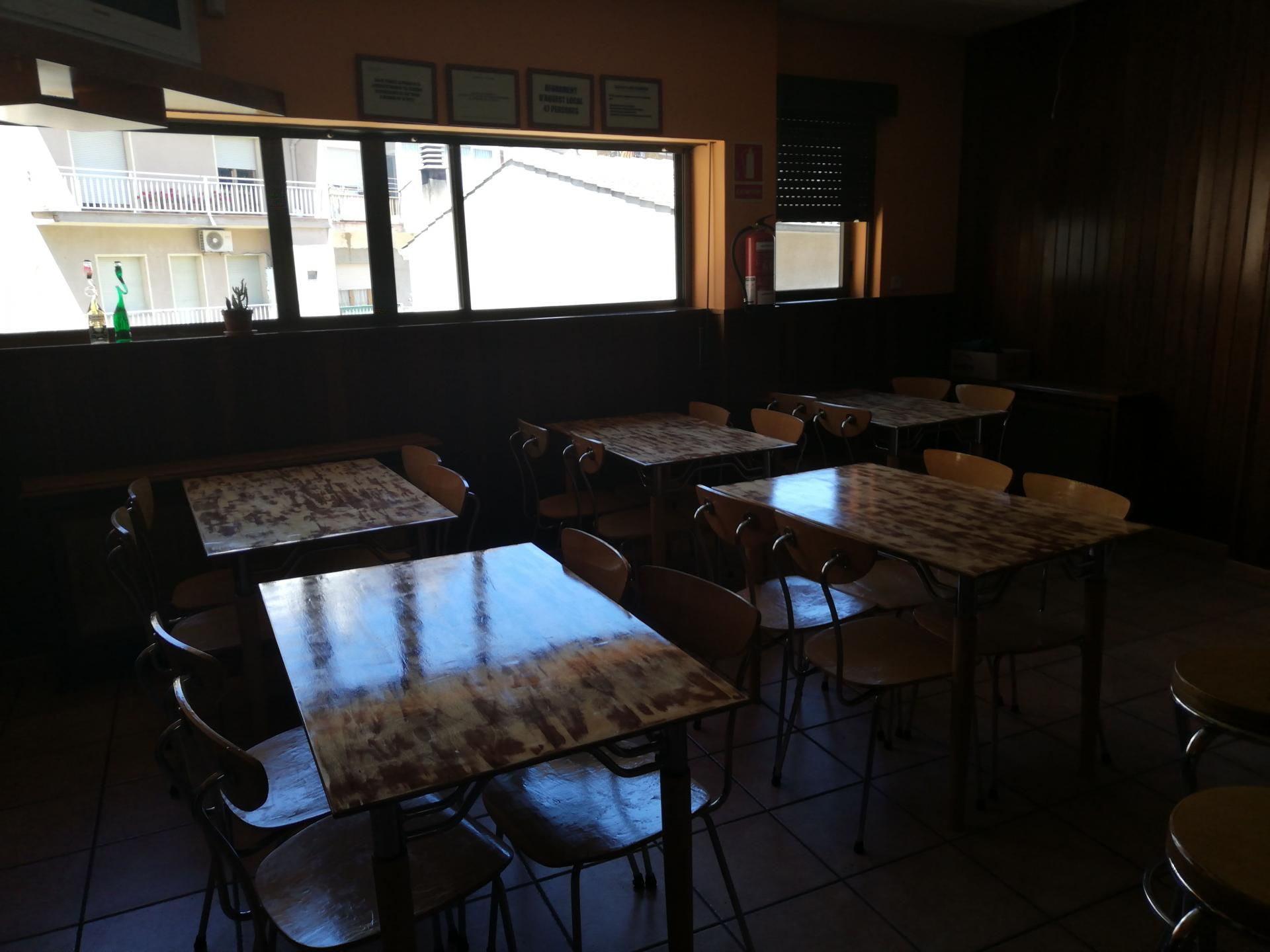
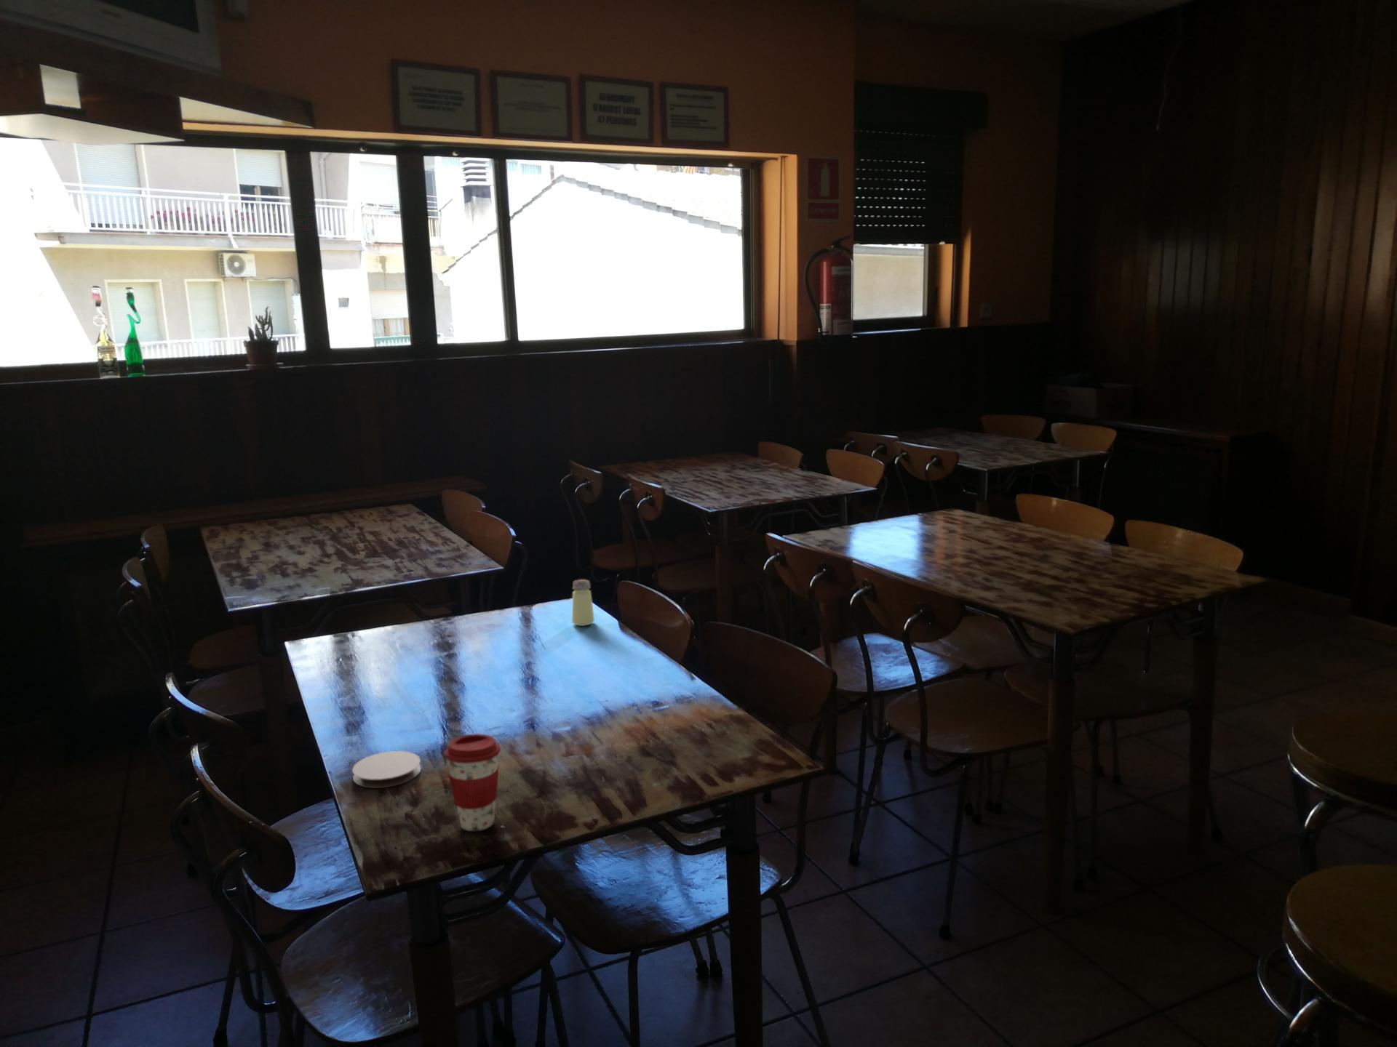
+ coaster (386, 769)
+ coffee cup (474, 782)
+ saltshaker (582, 602)
